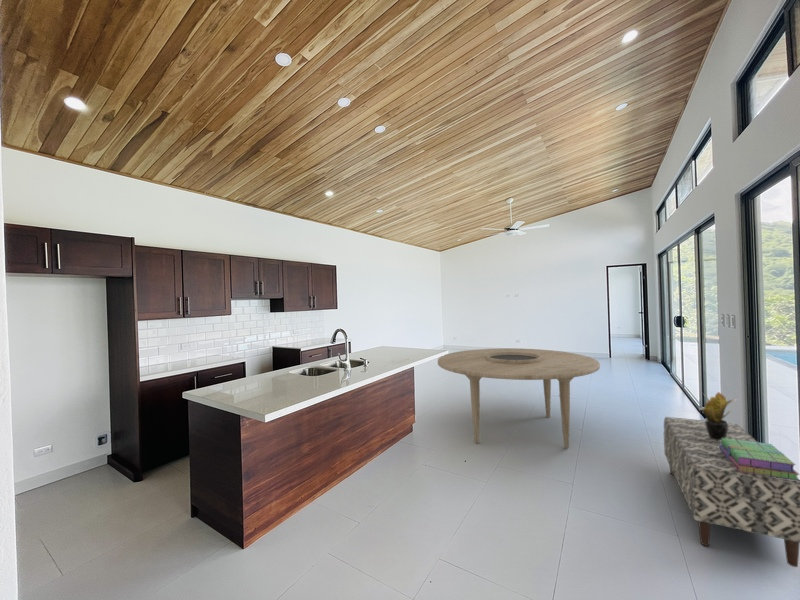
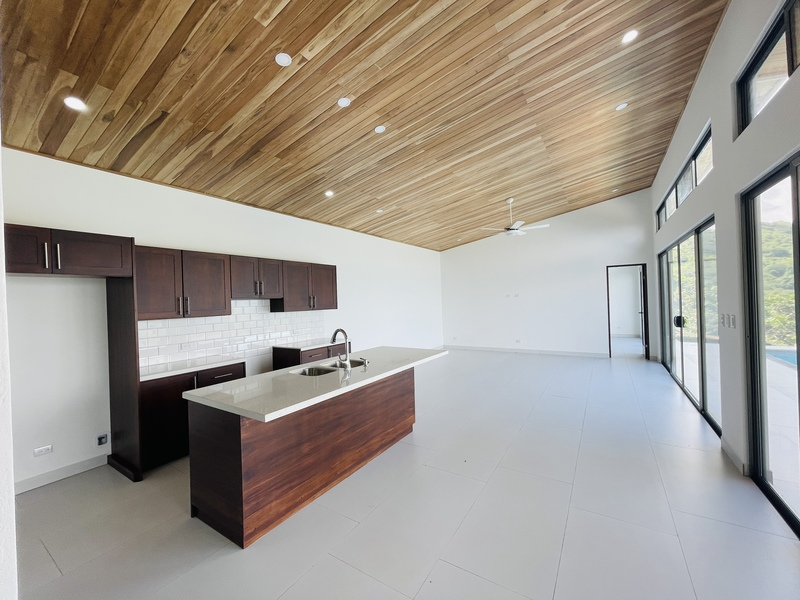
- bench (719, 476)
- dining table (514, 379)
- stack of books (755, 456)
- potted plant (716, 412)
